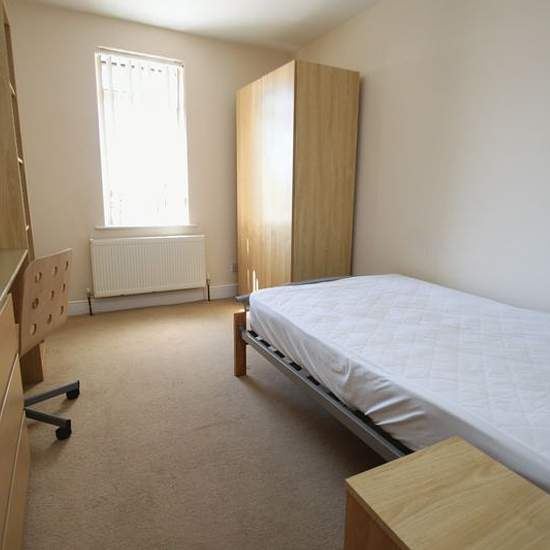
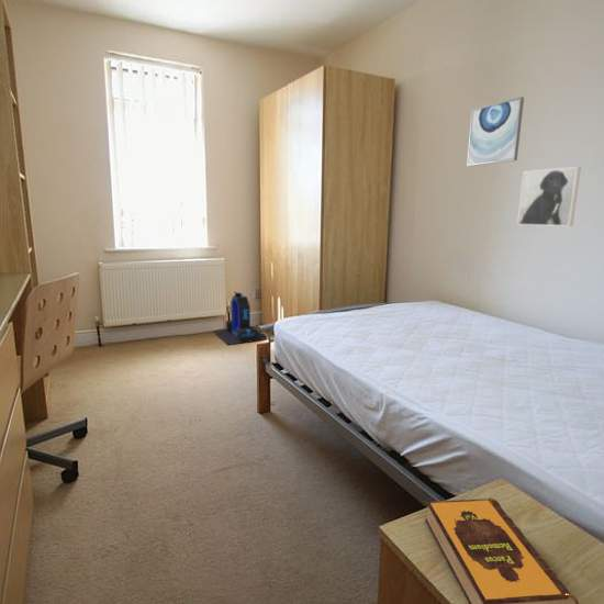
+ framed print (546, 198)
+ wall art (493, 133)
+ hardback book (492, 552)
+ architectural model (241, 313)
